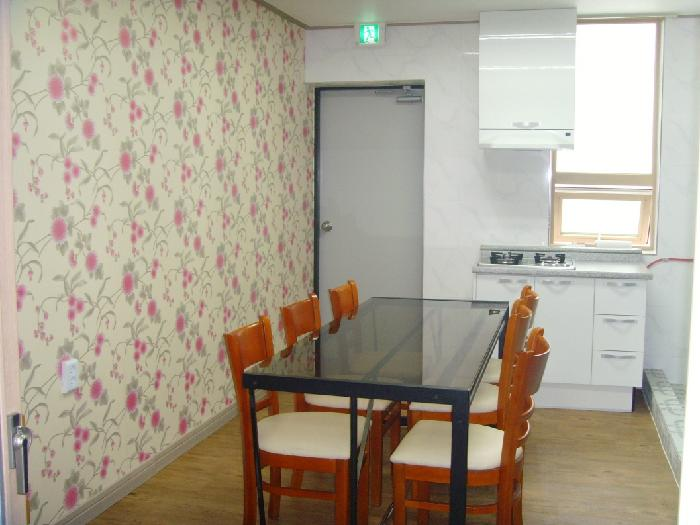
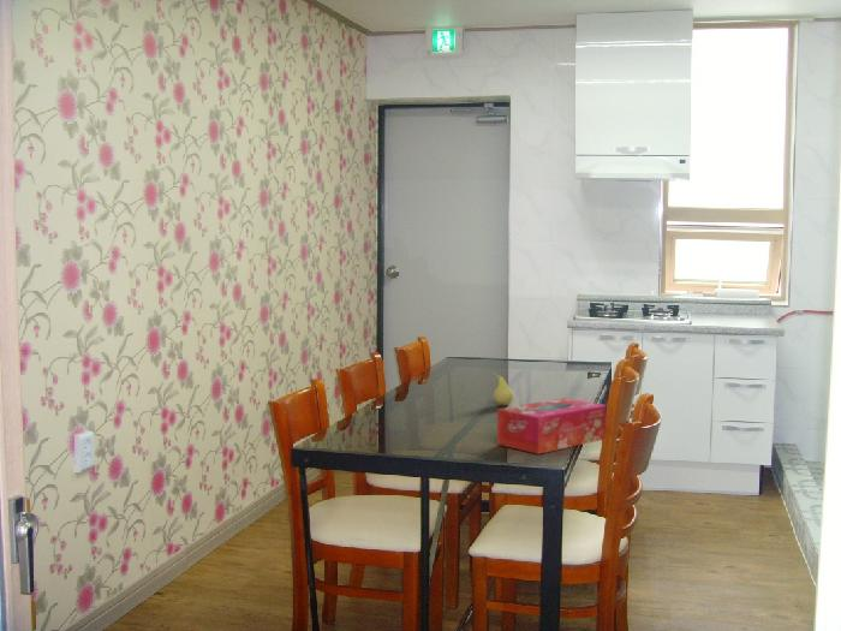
+ tissue box (551, 424)
+ fruit (501, 388)
